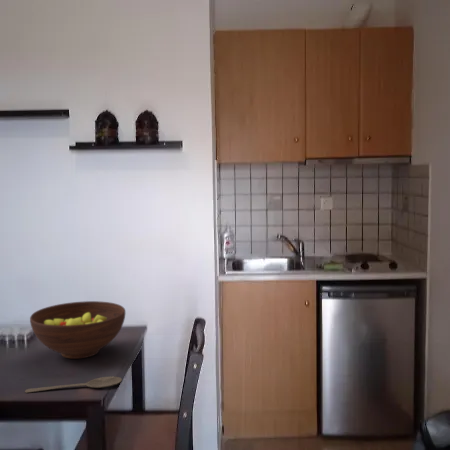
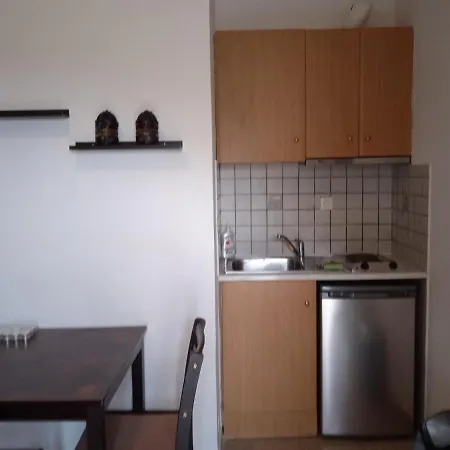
- wooden spoon (74, 385)
- fruit bowl (79, 333)
